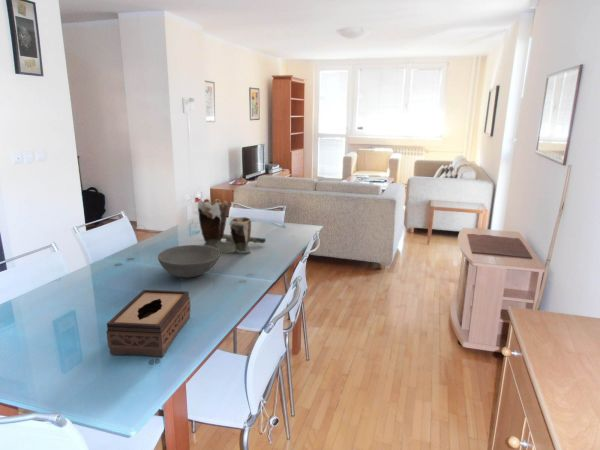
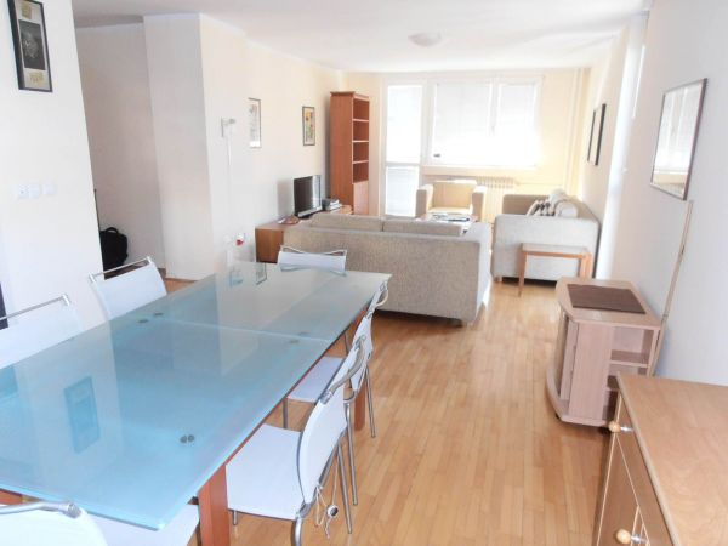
- clay pot (225, 223)
- tissue box (152, 320)
- bowl (189, 263)
